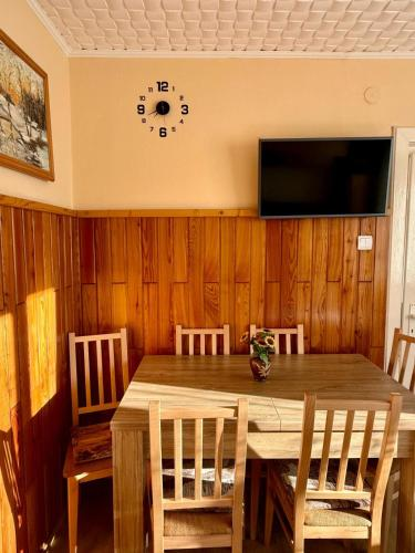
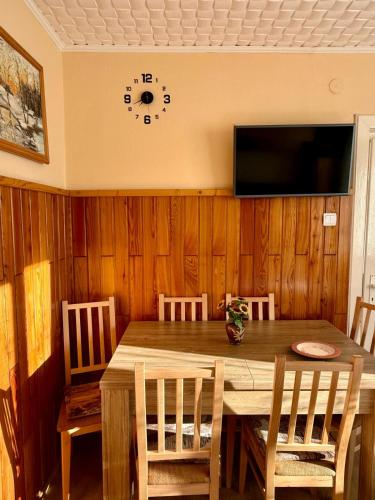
+ plate (315, 350)
